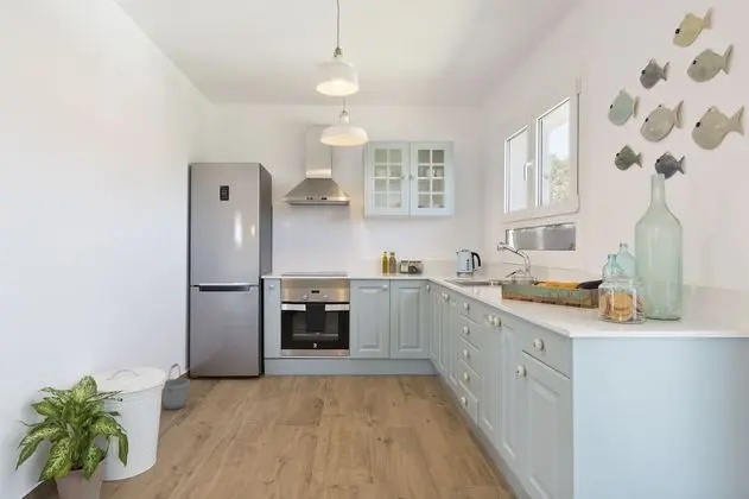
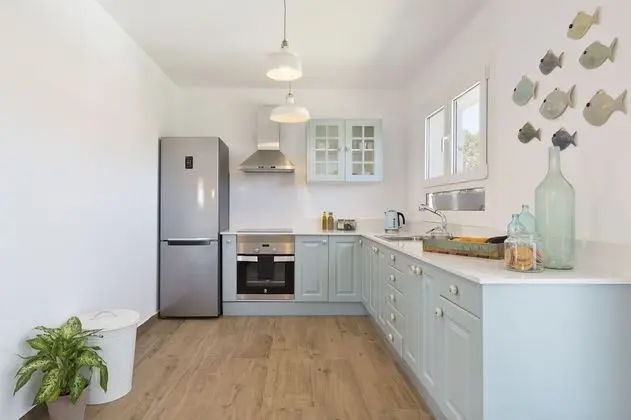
- bucket (173, 385)
